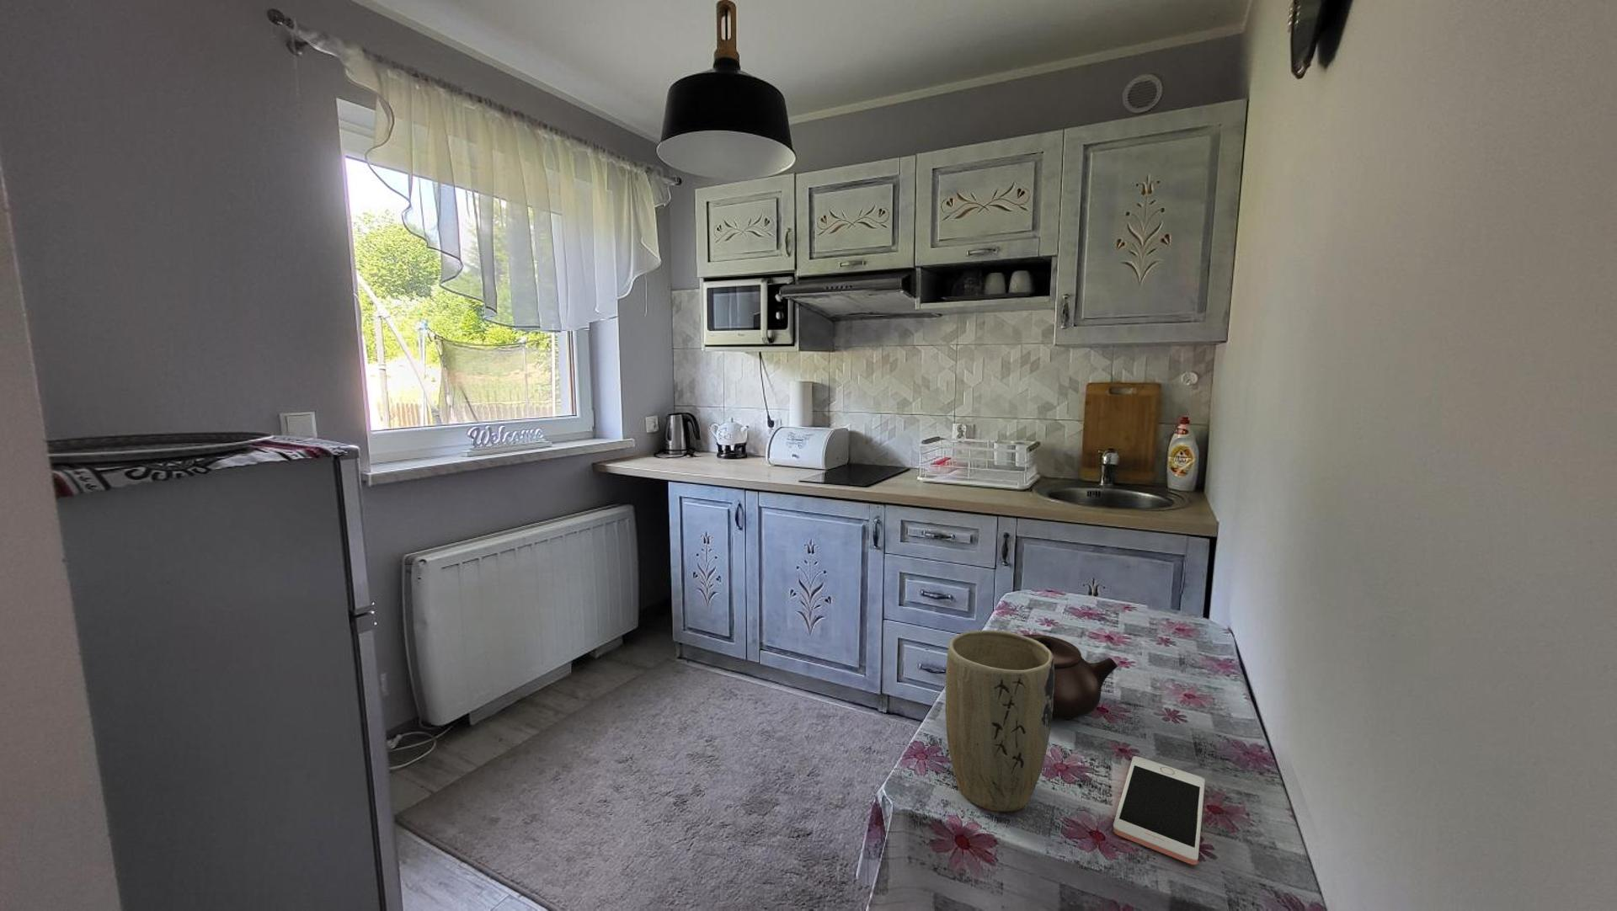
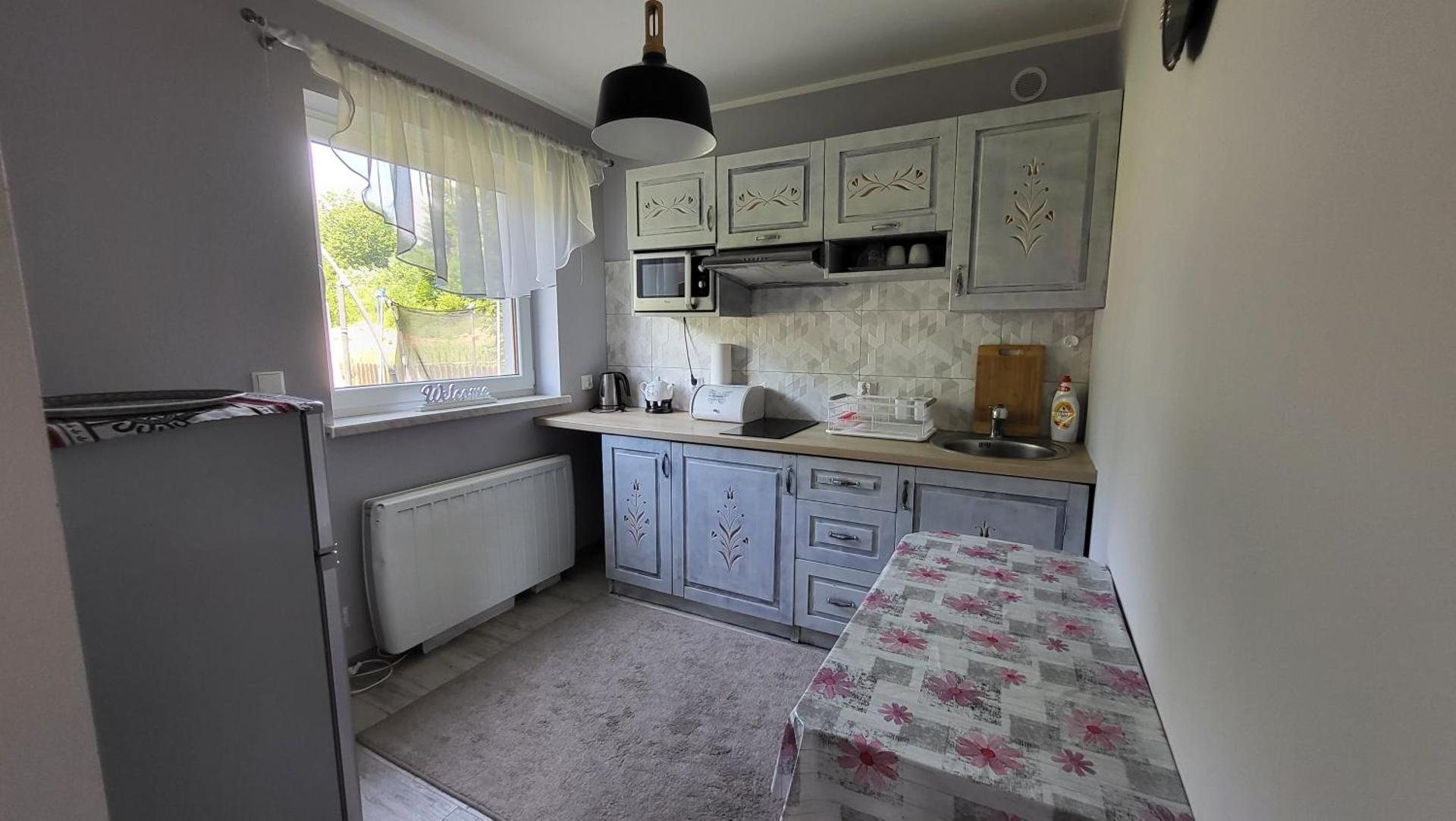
- cell phone (1162, 804)
- plant pot (997, 719)
- teapot (1054, 665)
